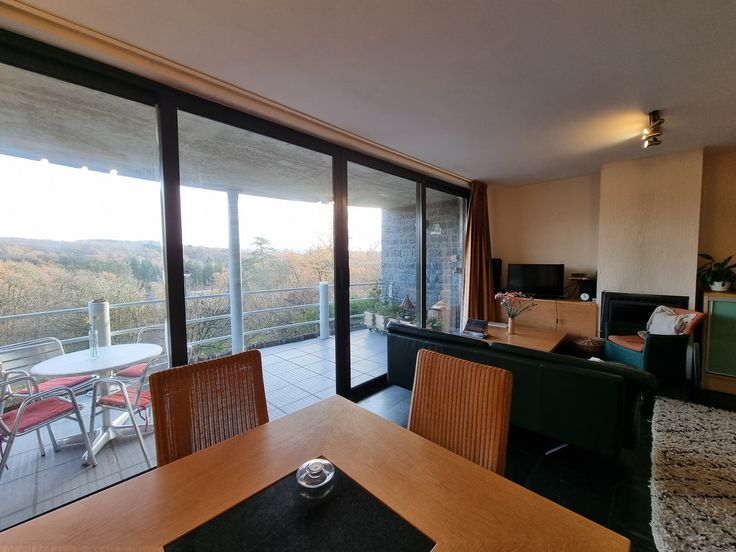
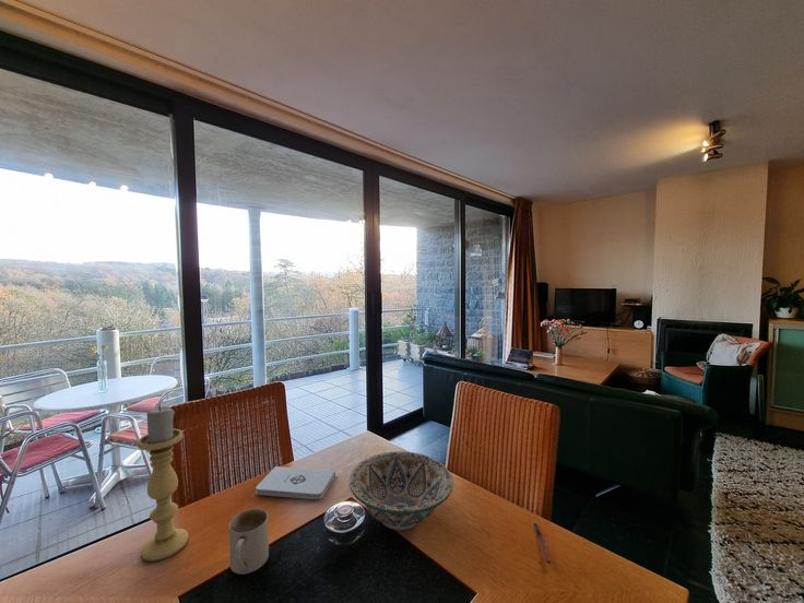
+ notepad (296, 482)
+ decorative bowl (401, 495)
+ mug (246, 545)
+ pen (541, 540)
+ candle holder (162, 476)
